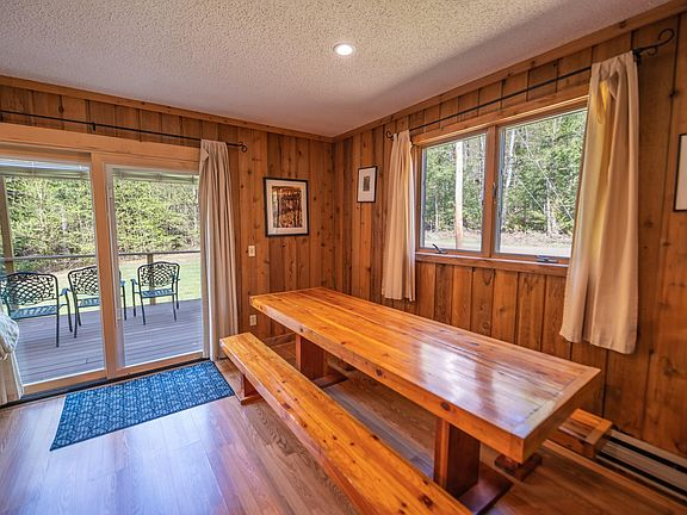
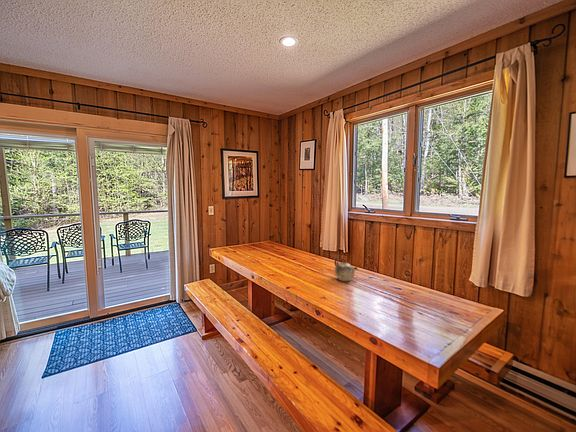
+ teapot (345, 269)
